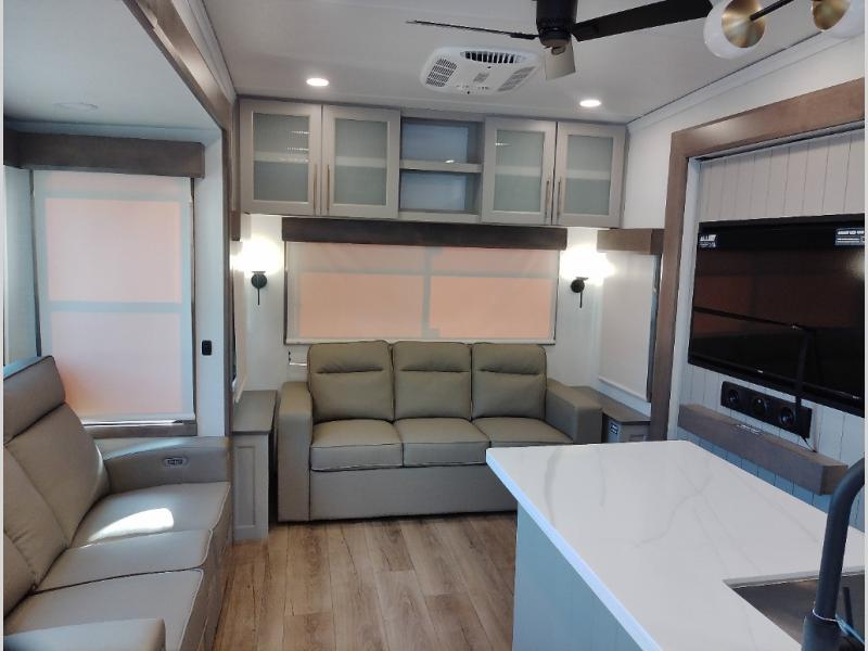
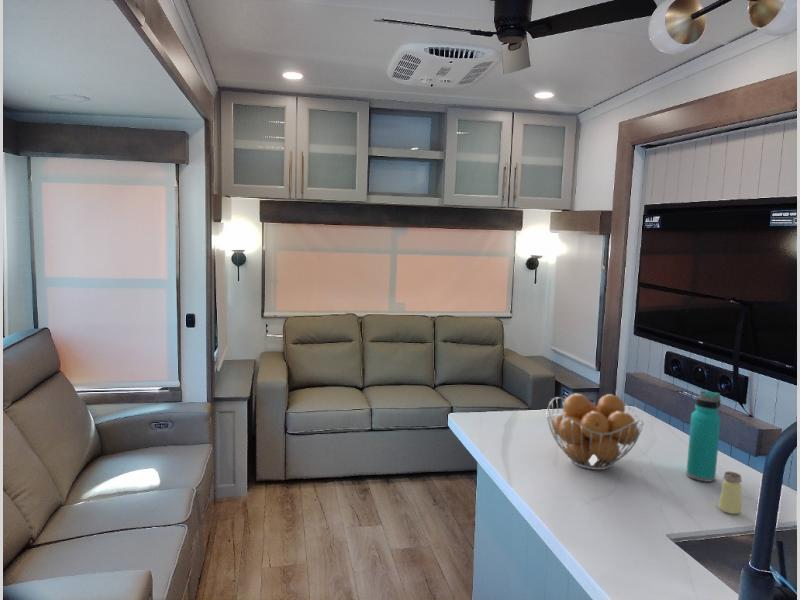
+ water bottle (704, 434)
+ saltshaker (731, 491)
+ fruit basket (592, 428)
